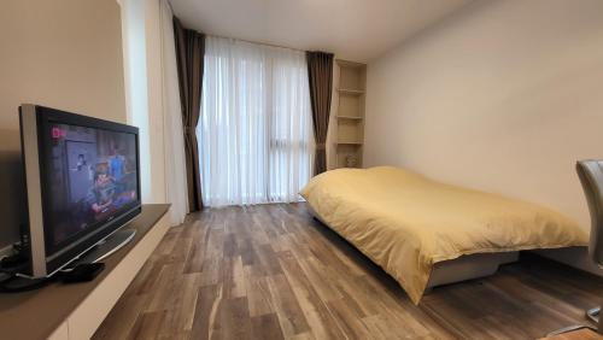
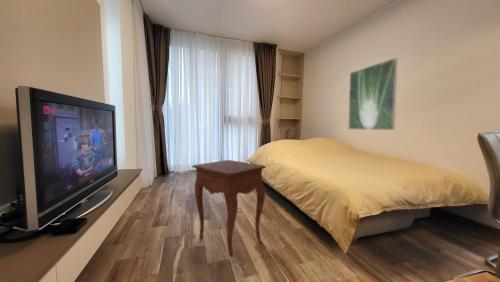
+ side table (229, 202)
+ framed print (369, 98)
